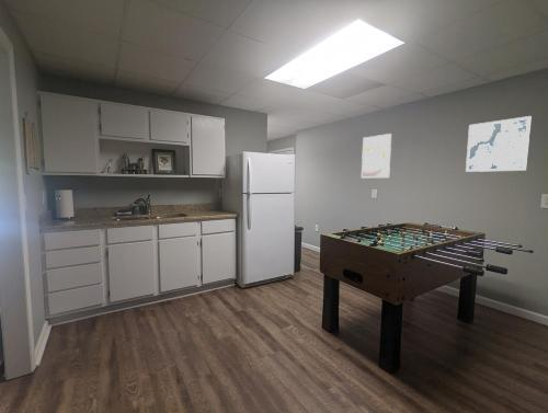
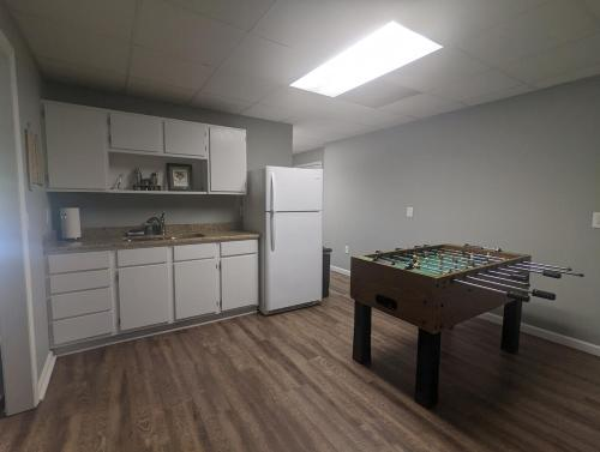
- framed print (375, 157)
- wall art (495, 146)
